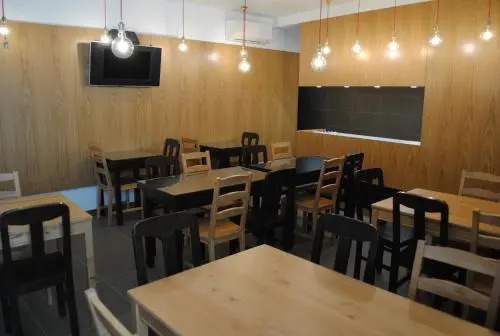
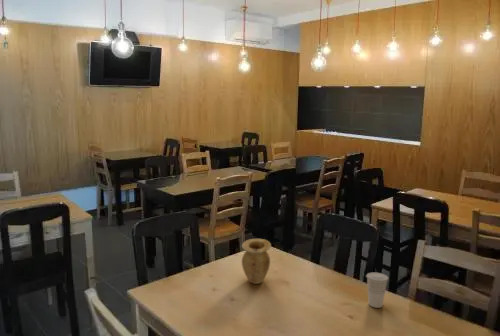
+ vase (255, 262)
+ cup (376, 290)
